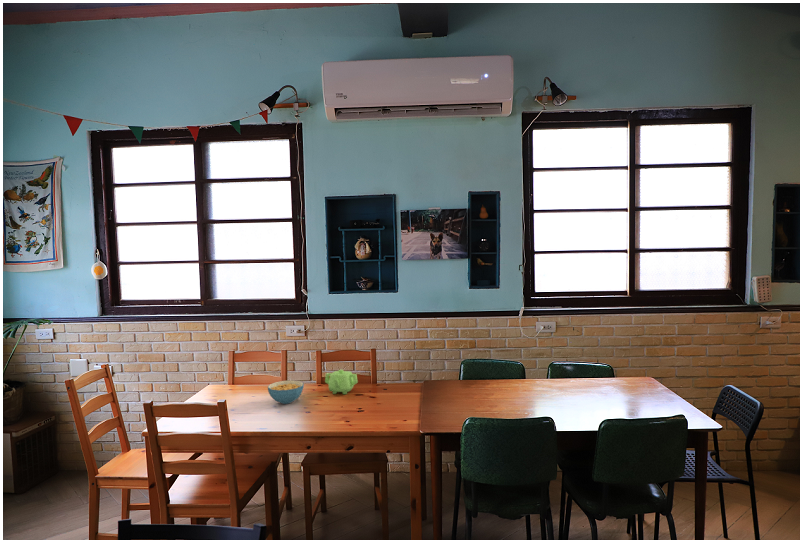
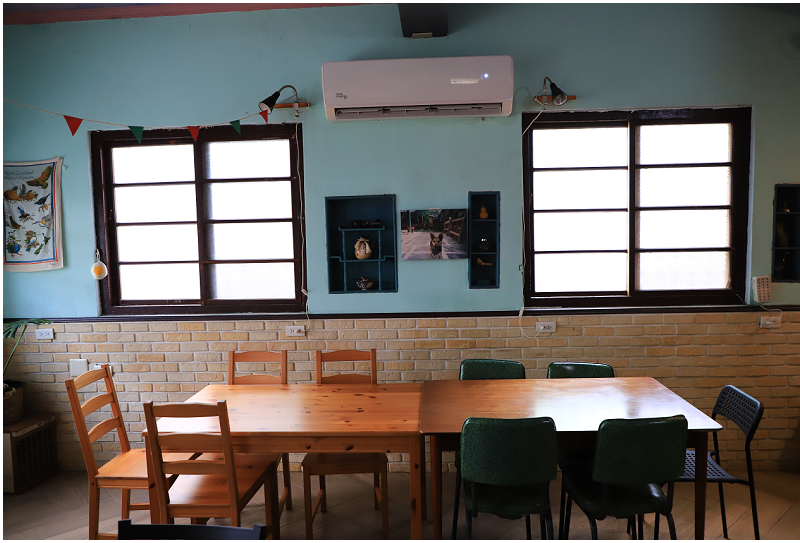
- cereal bowl (286, 393)
- teapot (340, 381)
